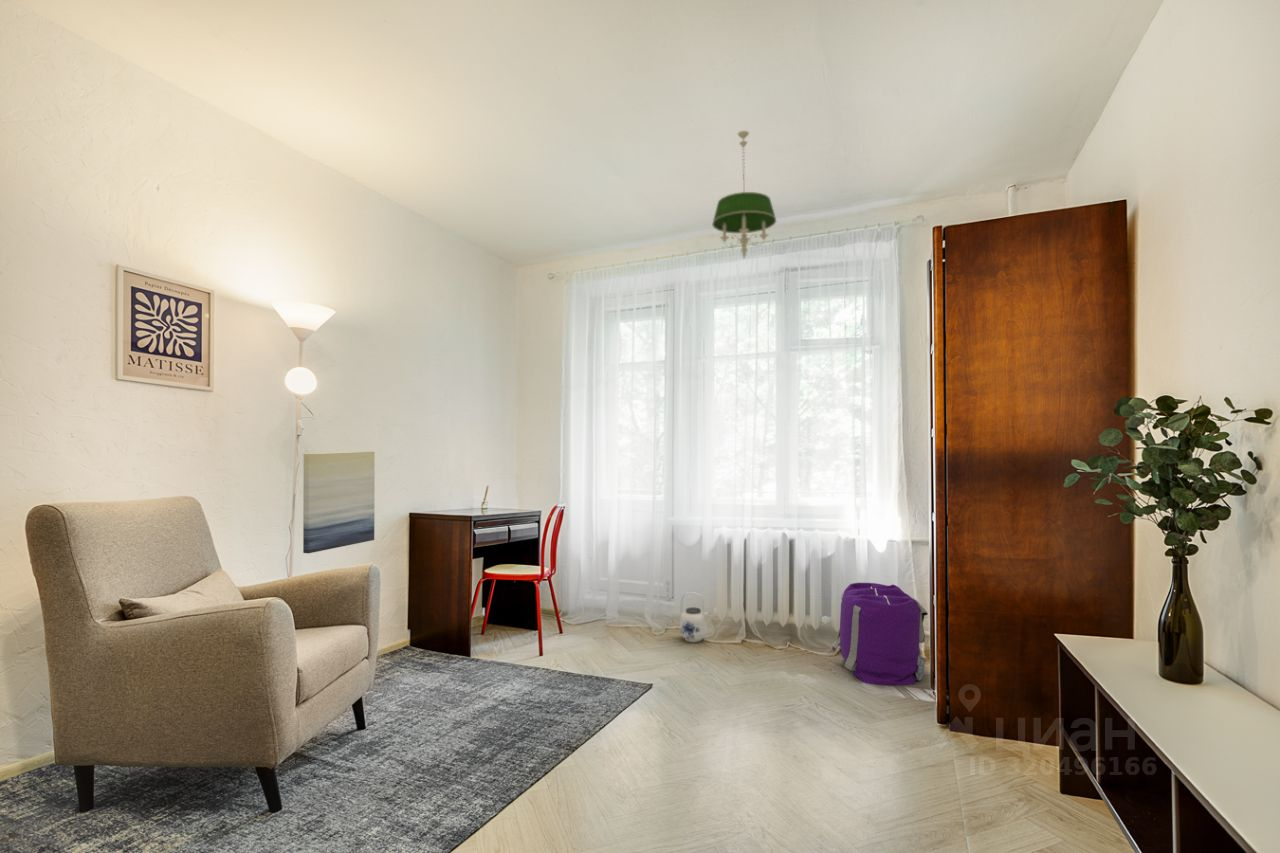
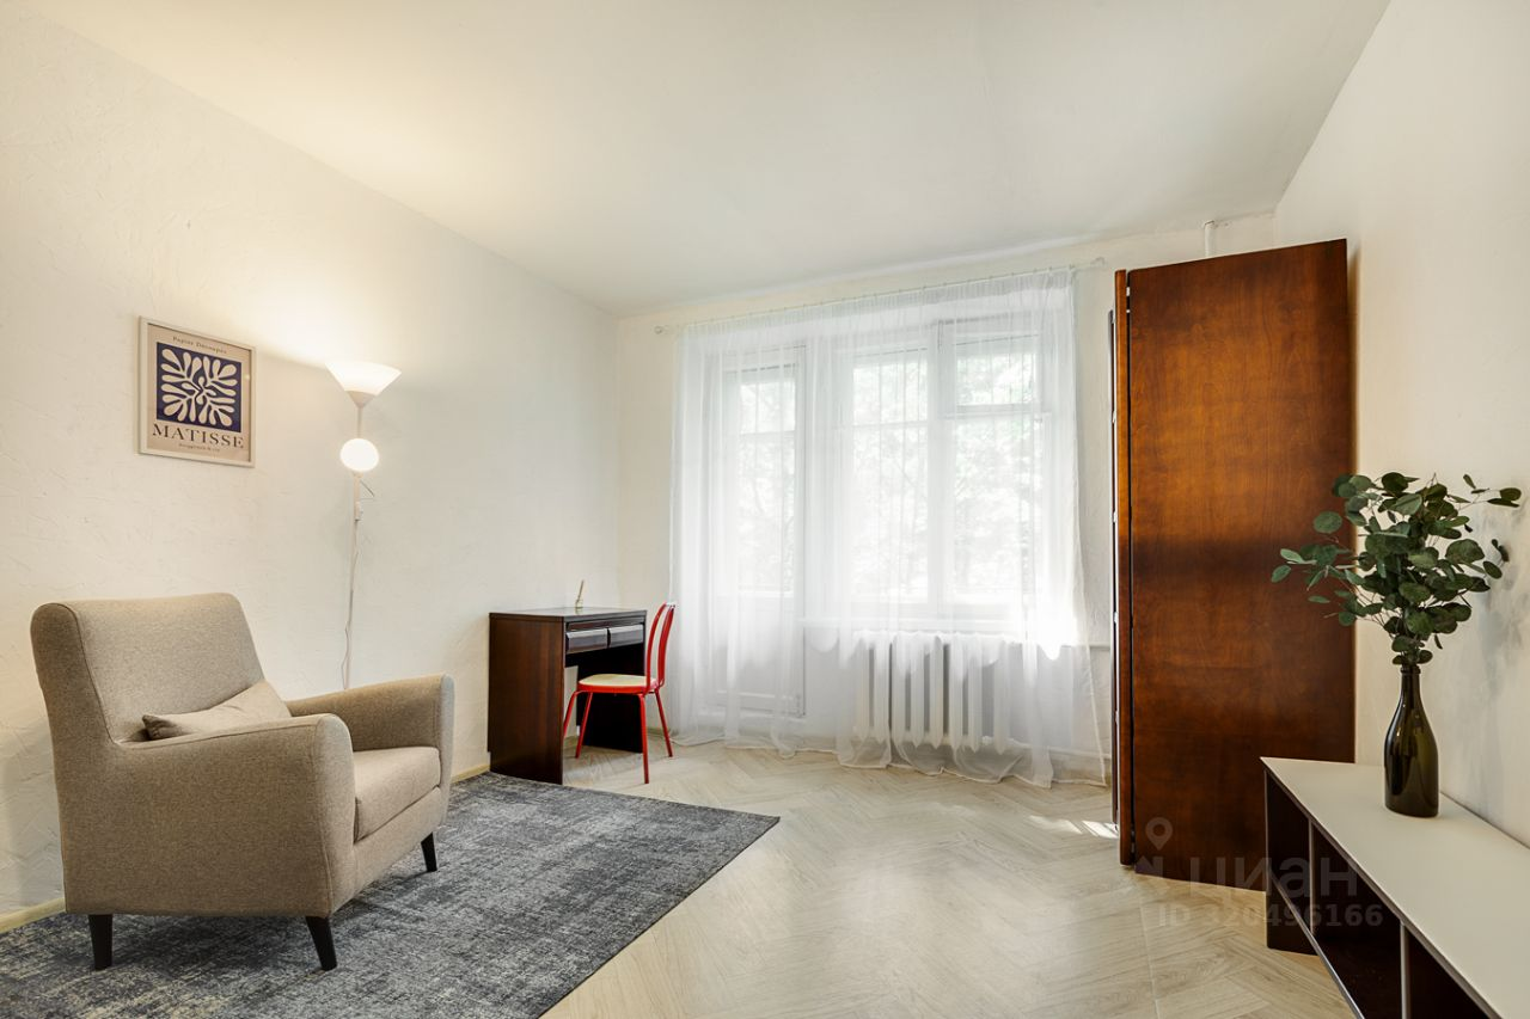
- teapot (695, 616)
- backpack (878, 629)
- wall art (340, 499)
- chandelier (743, 196)
